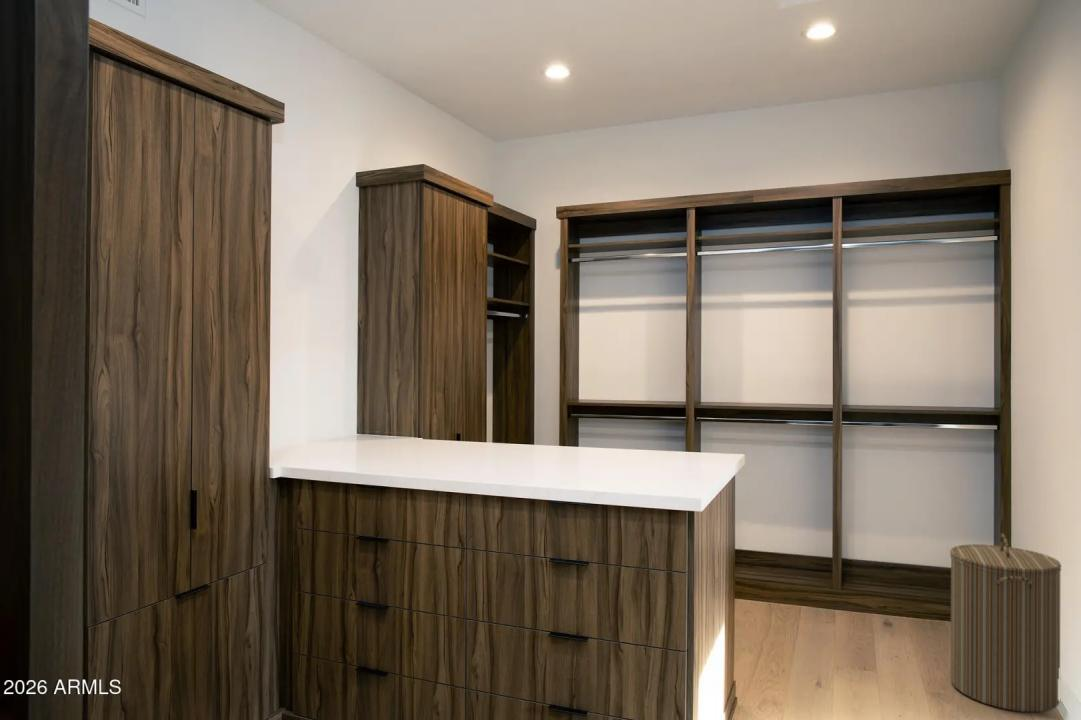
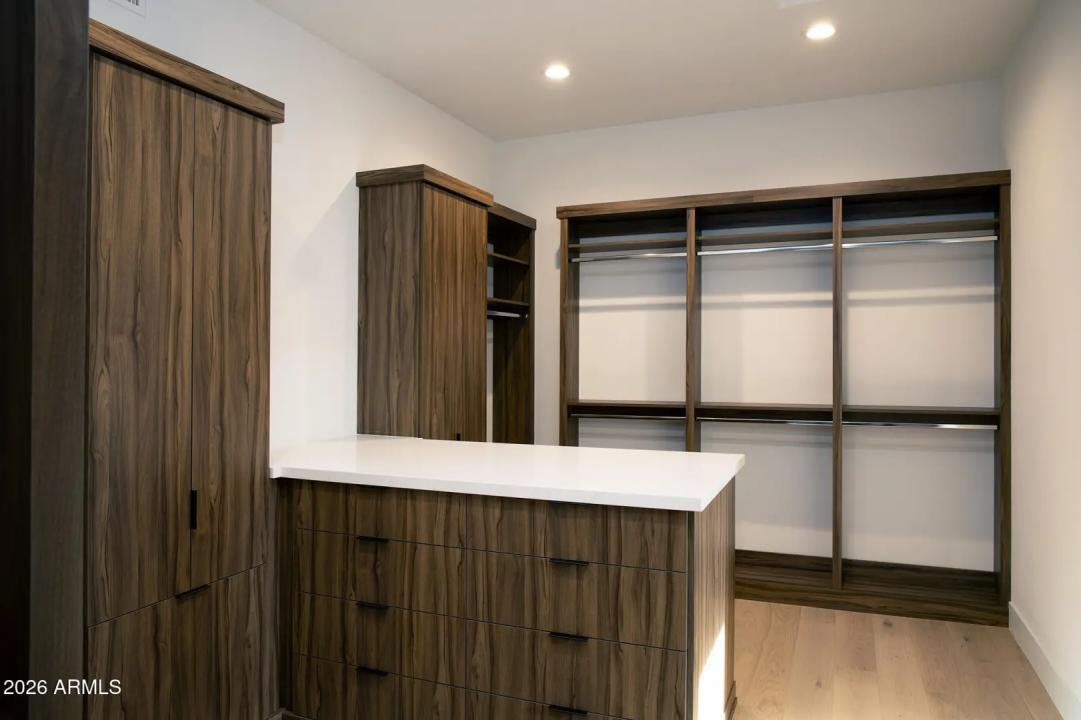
- laundry hamper (1003, 612)
